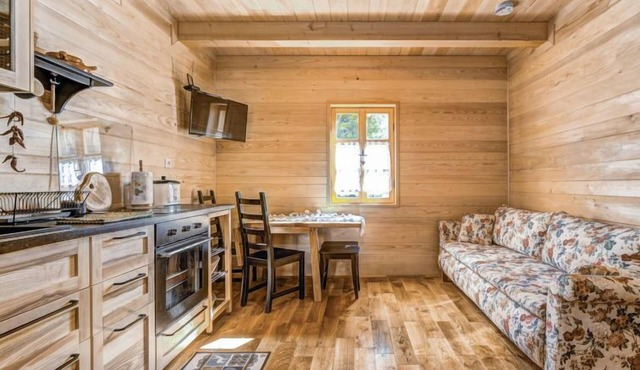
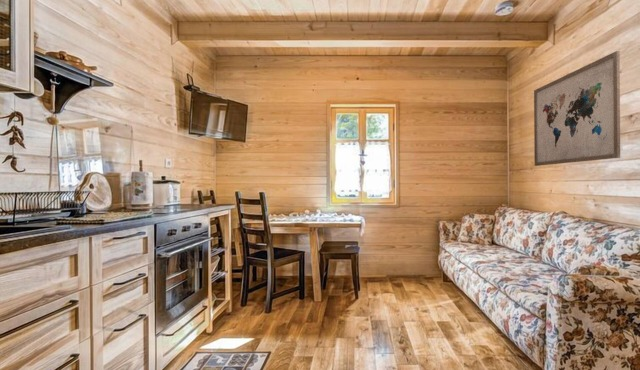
+ wall art (569, 118)
